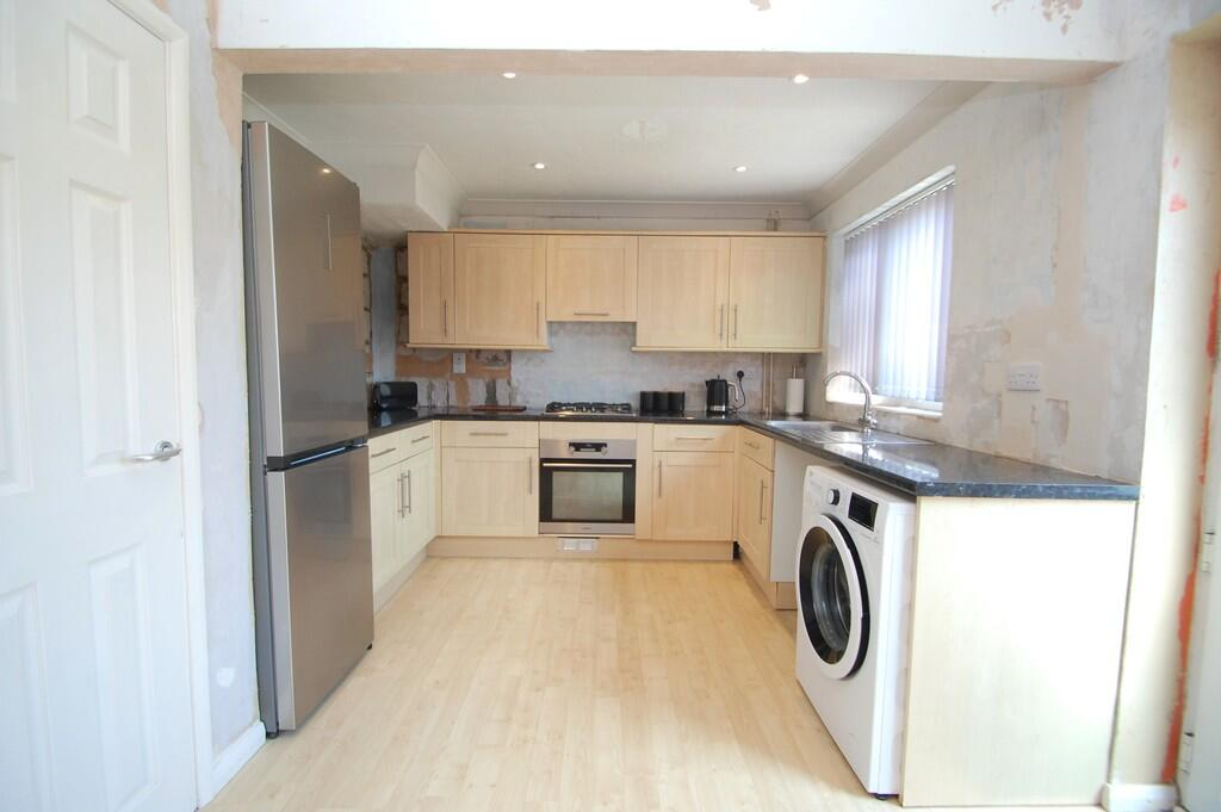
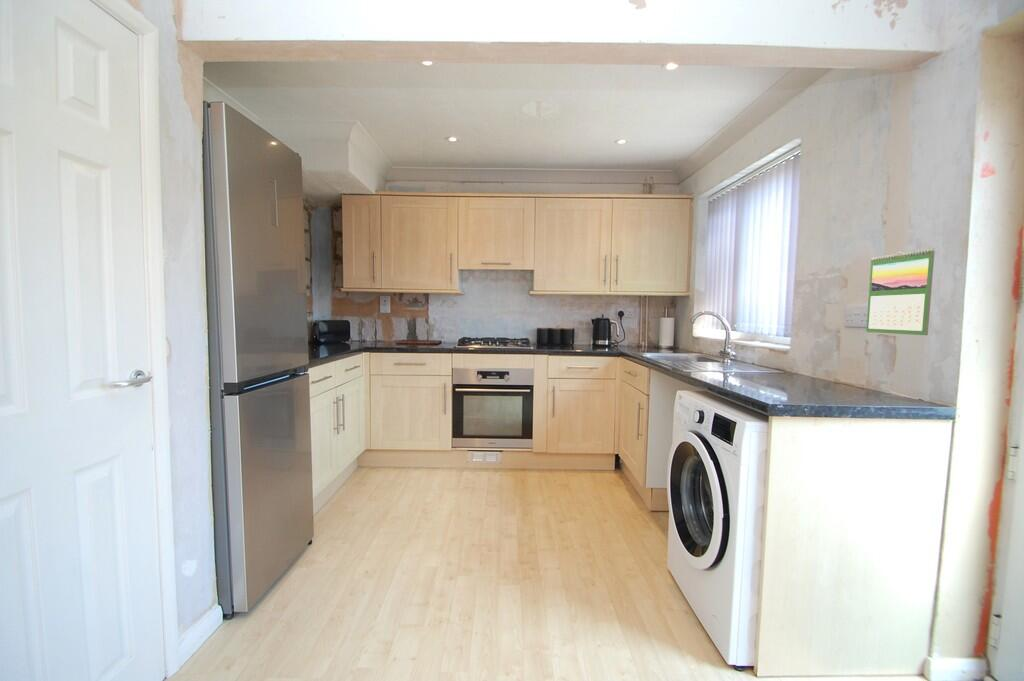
+ calendar (897, 292)
